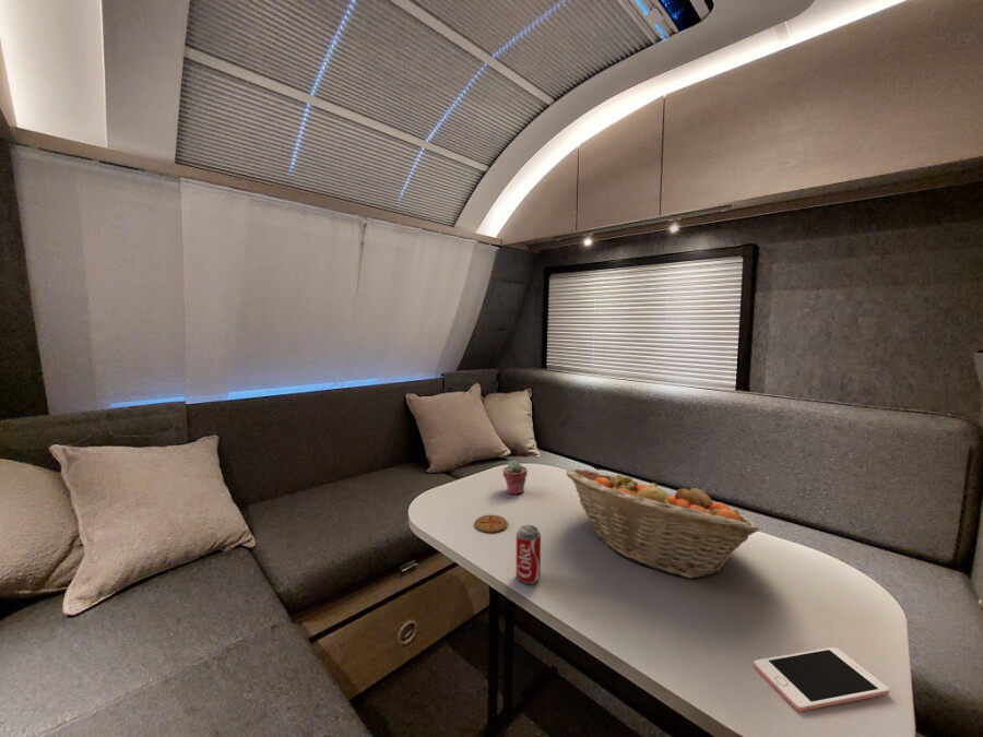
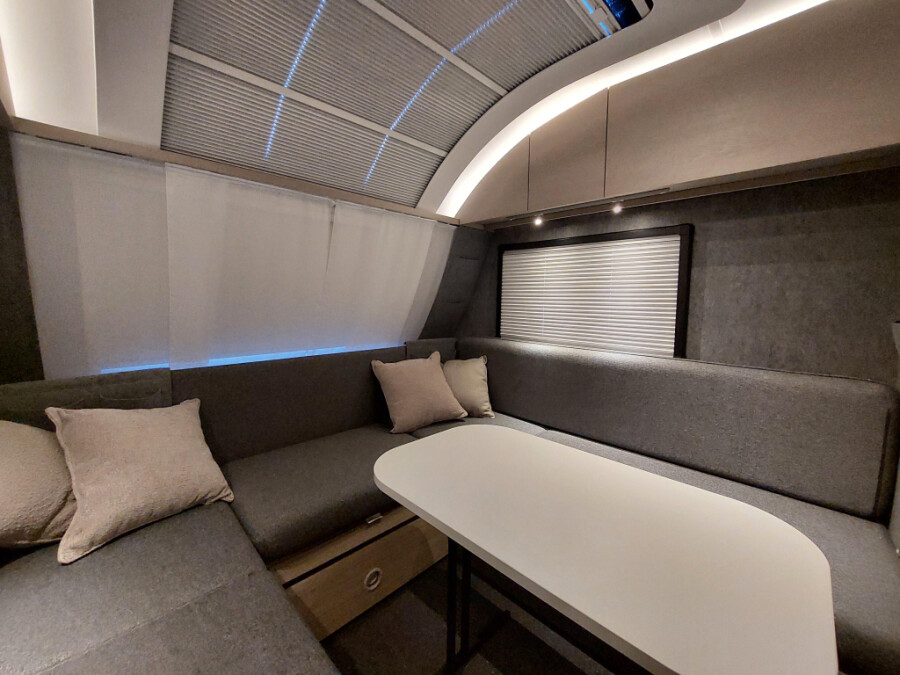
- cell phone (818, 676)
- beverage can (528, 554)
- potted succulent (514, 475)
- coaster (490, 523)
- fruit basket (650, 508)
